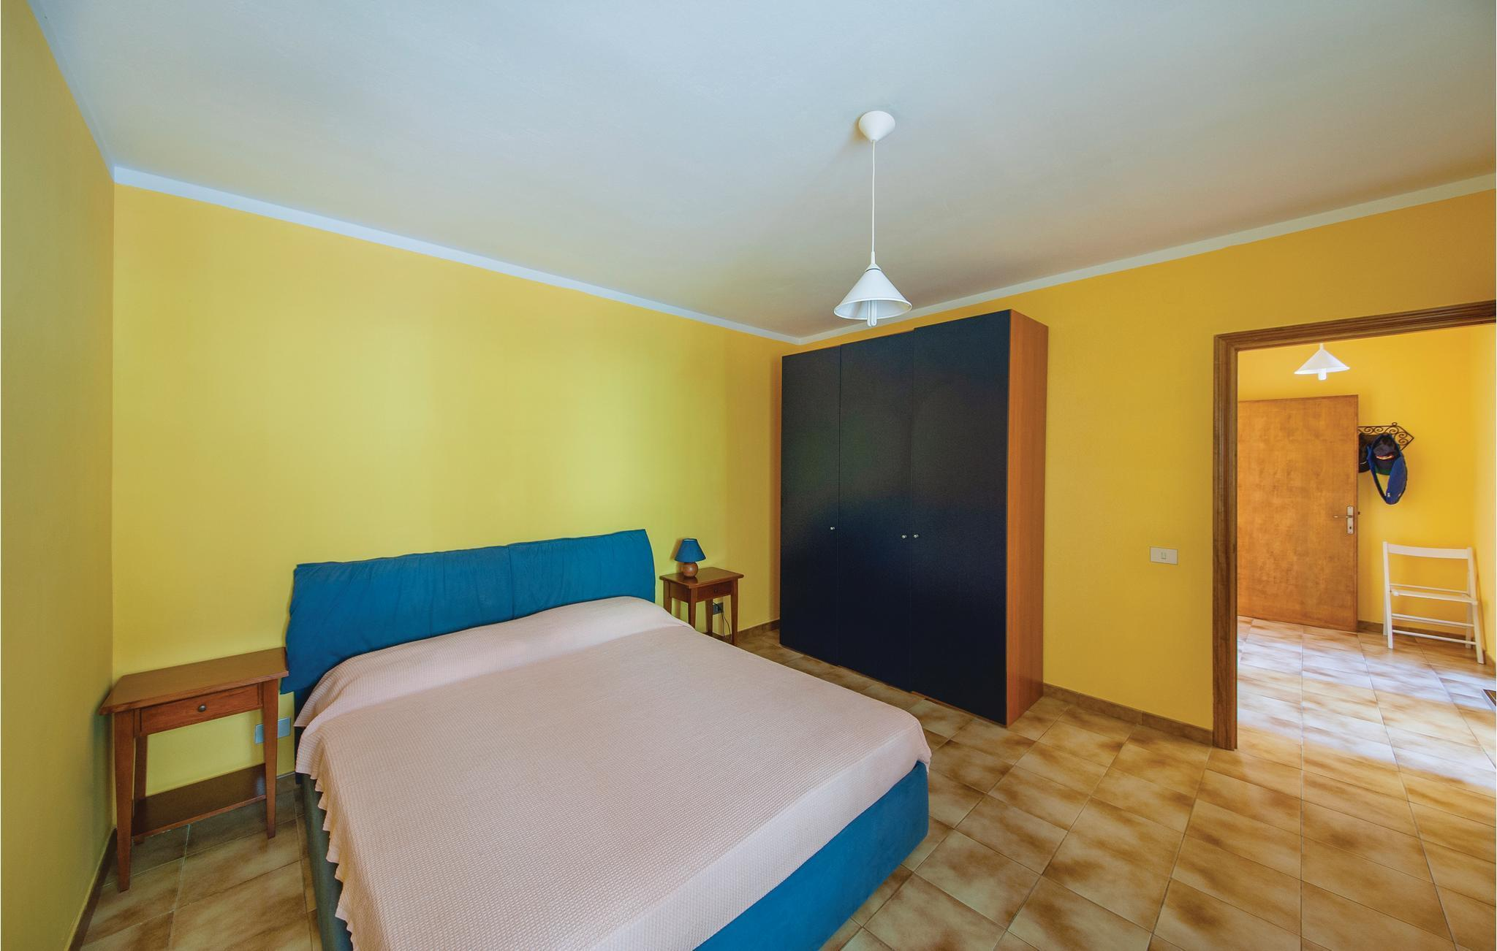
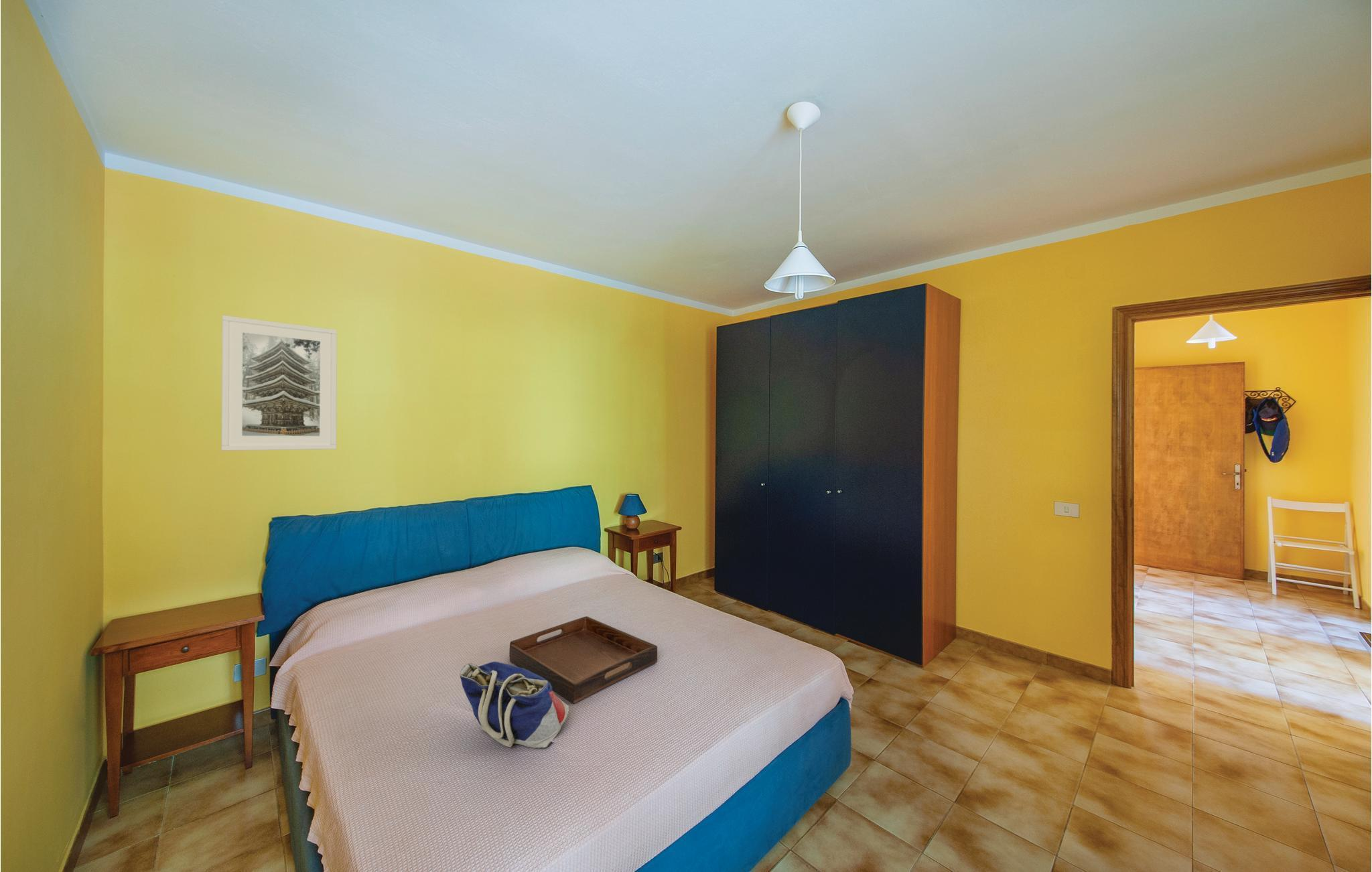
+ tote bag (516, 700)
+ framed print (283, 386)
+ serving tray (581, 652)
